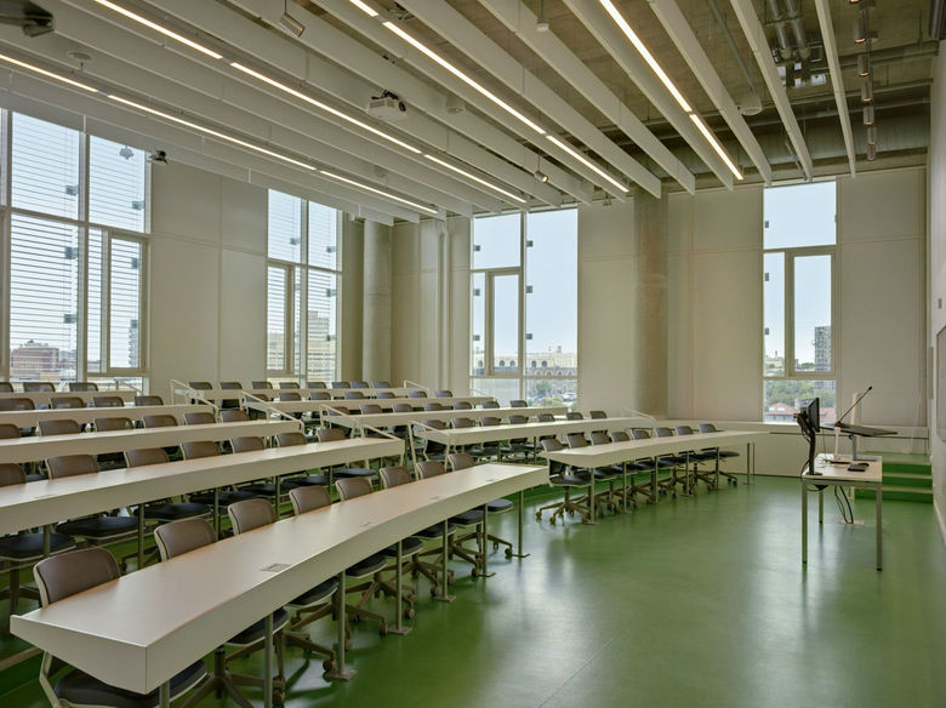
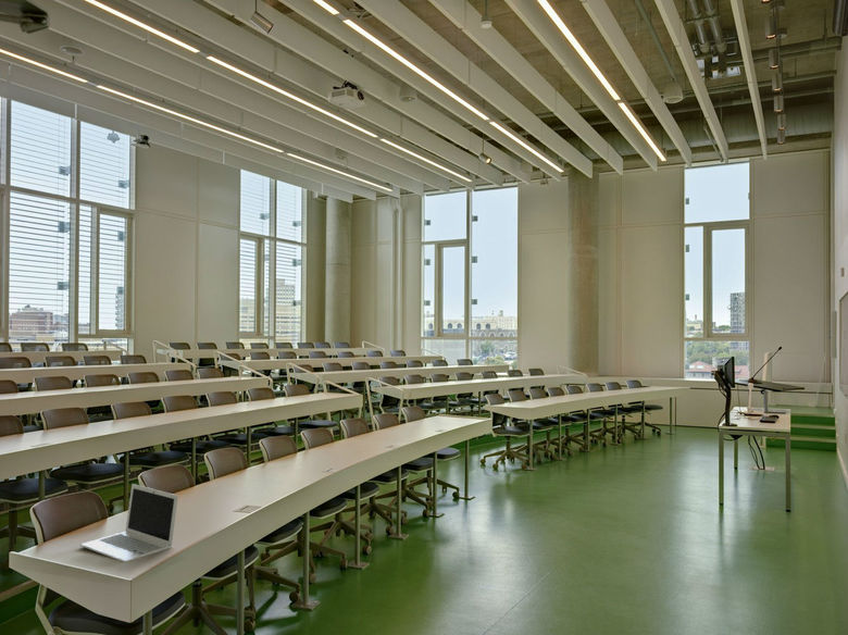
+ laptop (128, 520)
